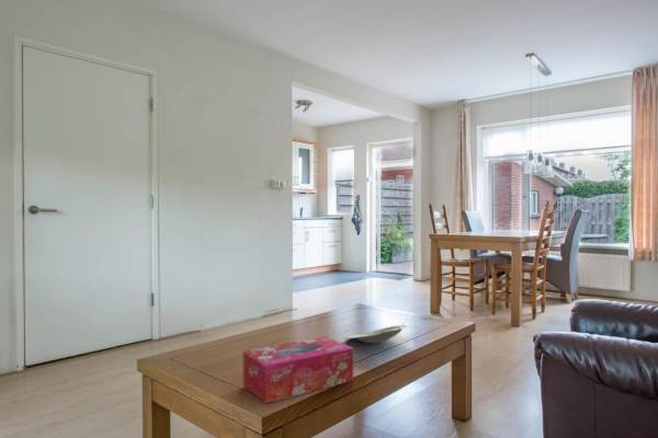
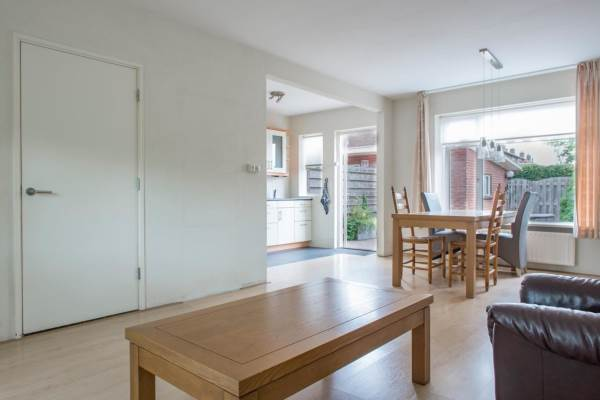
- tissue box (298, 366)
- plate (378, 332)
